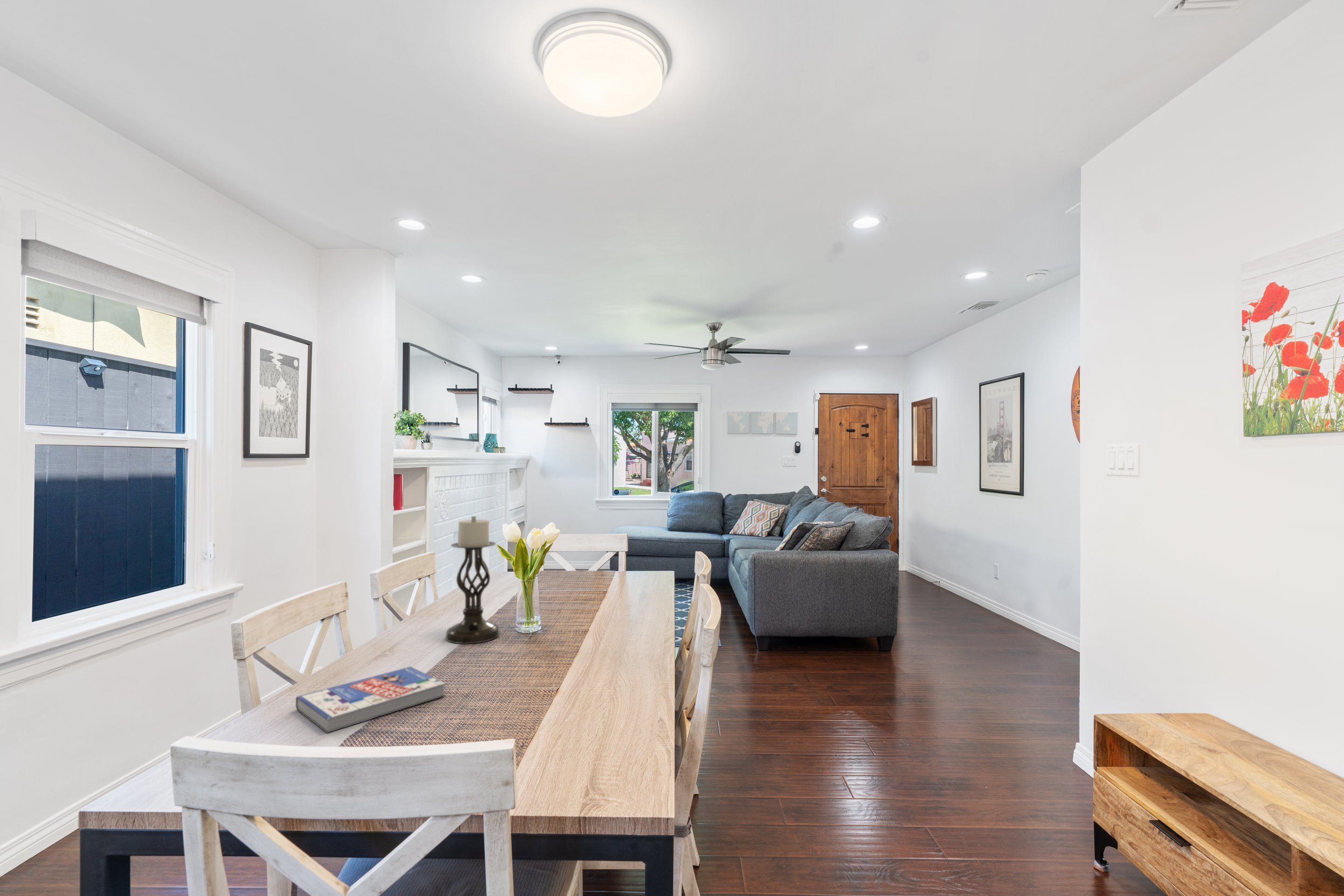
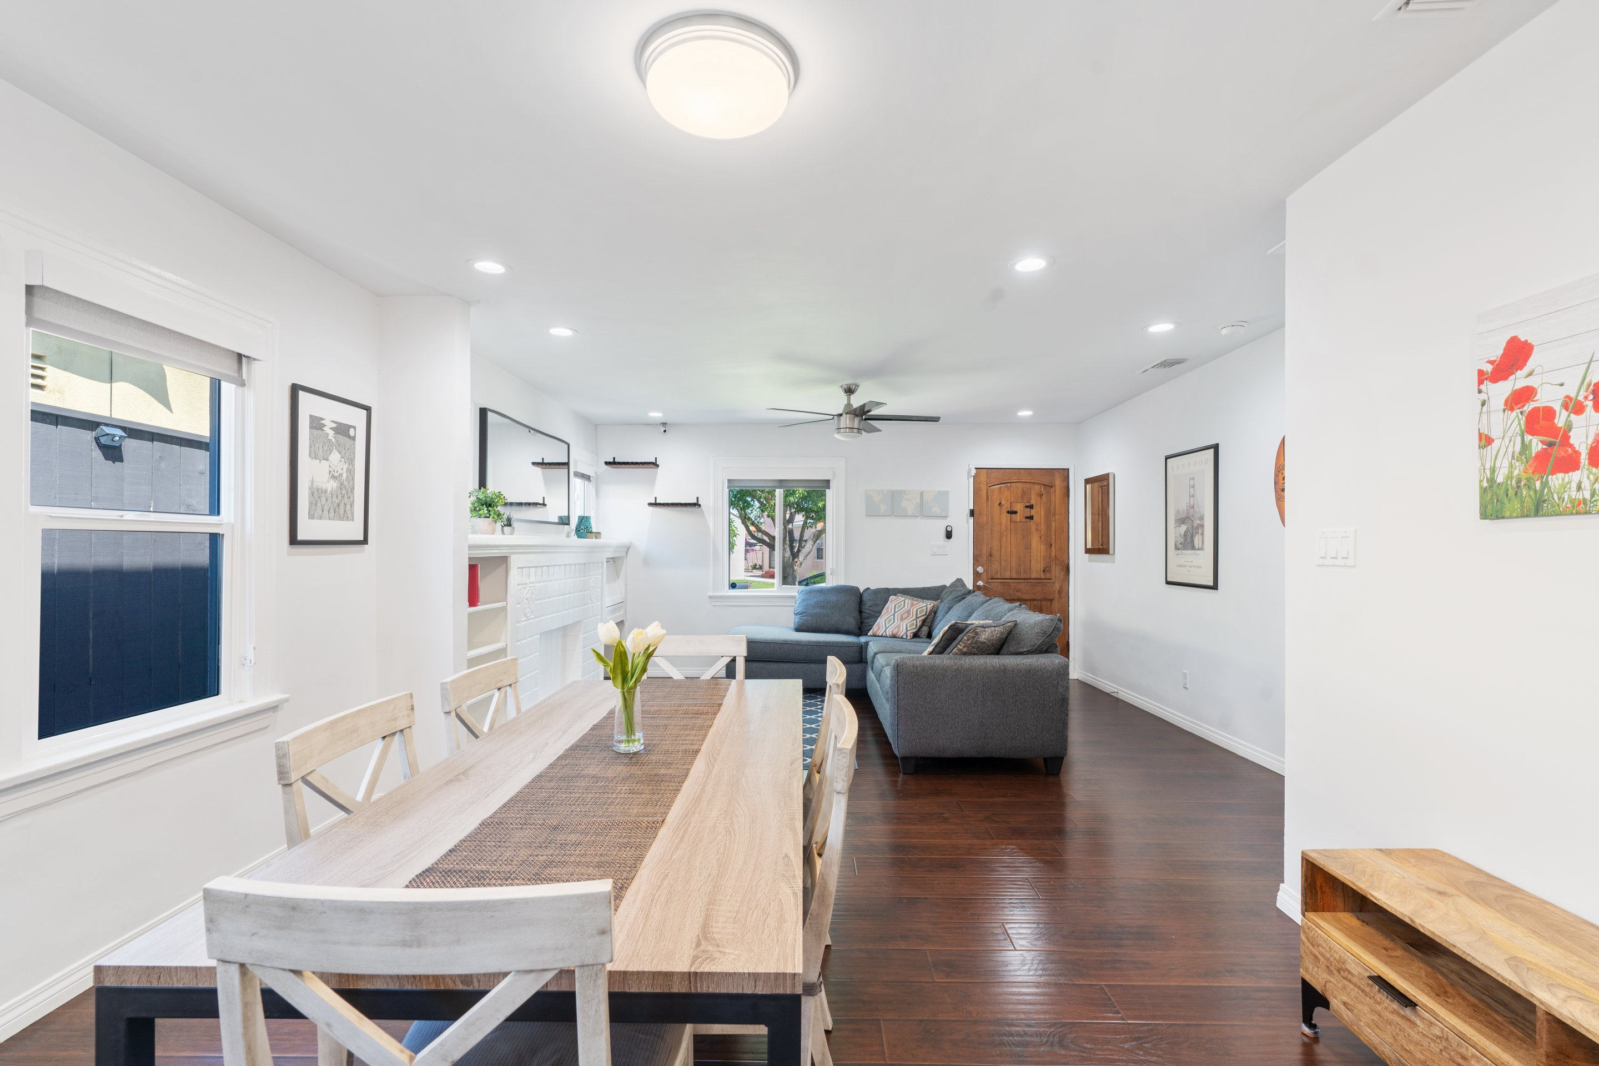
- candle holder (474, 577)
- book (372, 696)
